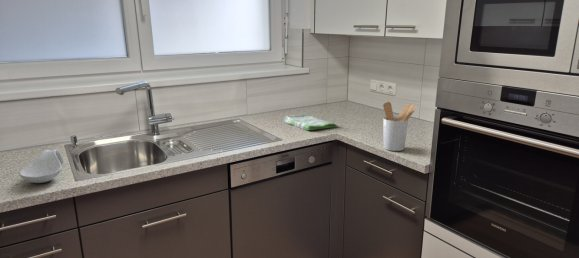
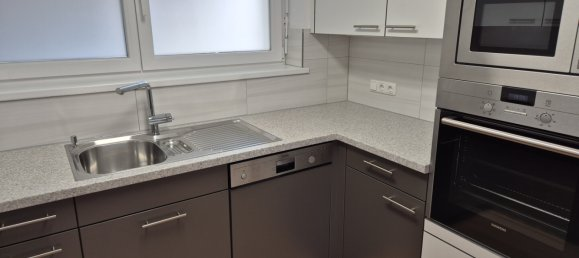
- utensil holder (399, 125)
- spoon rest (45, 164)
- dish towel (309, 121)
